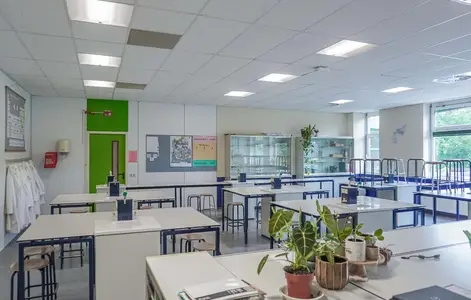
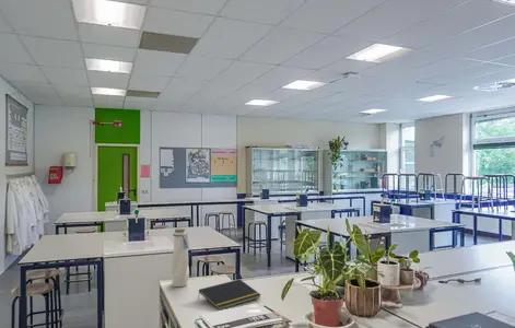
+ notepad (230, 293)
+ water bottle (180, 256)
